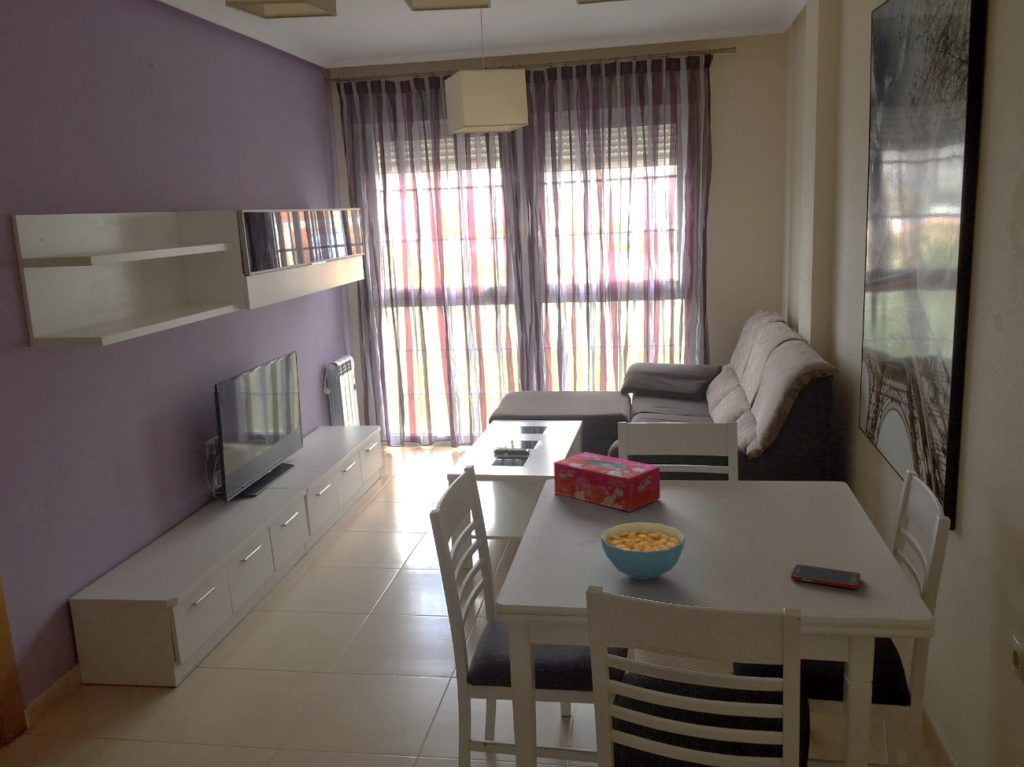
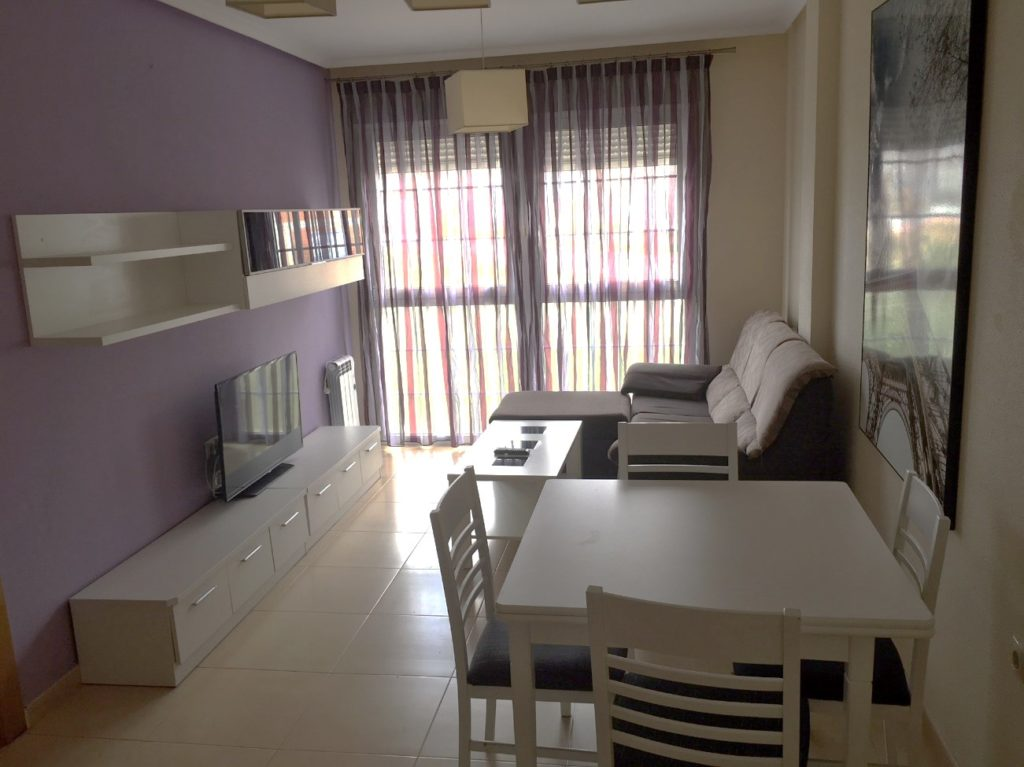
- cereal bowl (643, 555)
- tissue box (606, 480)
- cell phone (825, 576)
